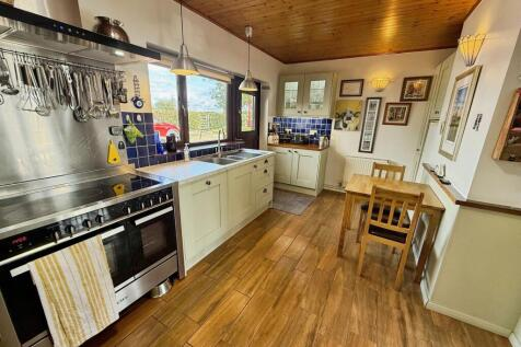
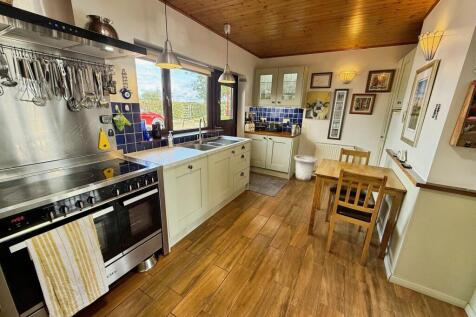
+ trash can (304, 168)
